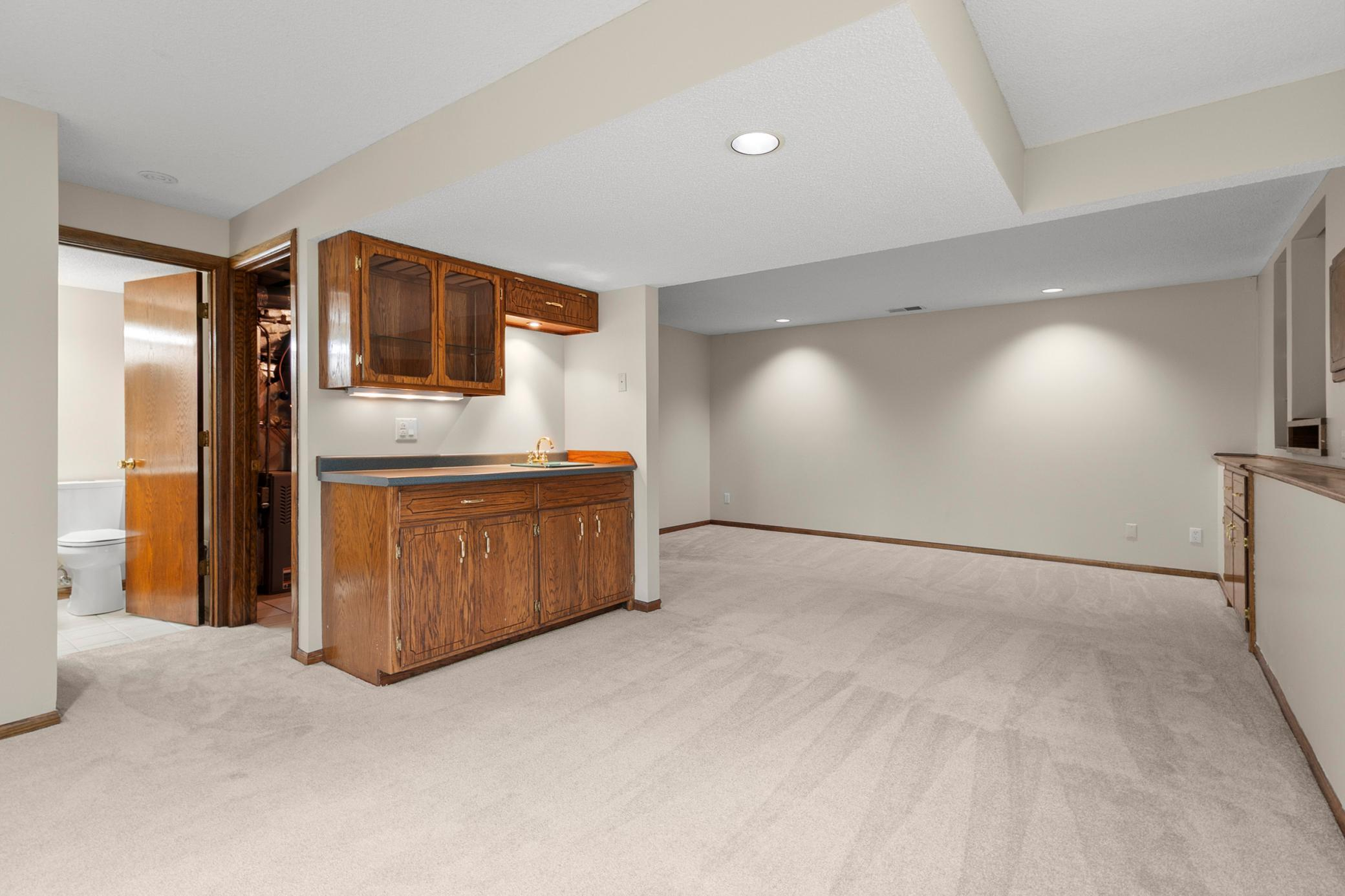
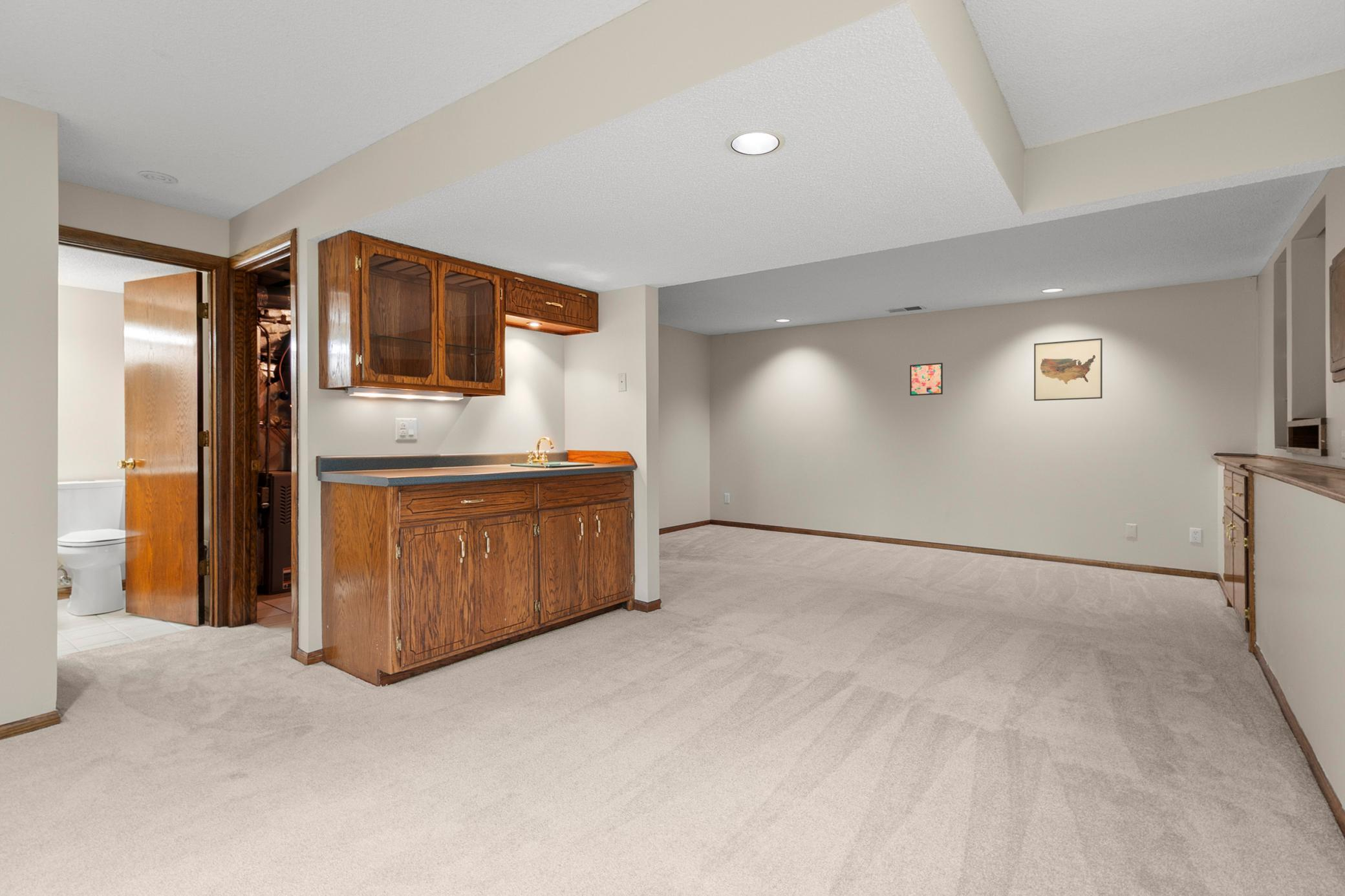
+ wall art (926, 379)
+ wall art (1067, 370)
